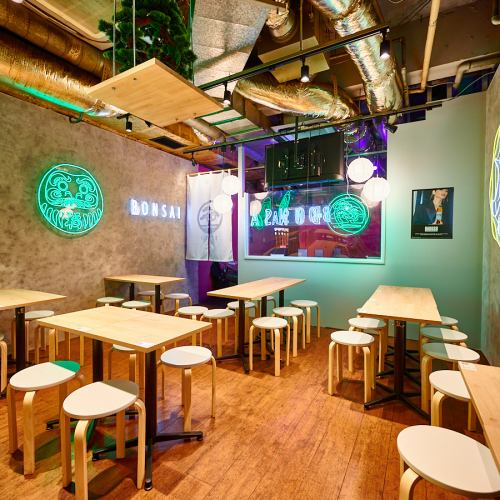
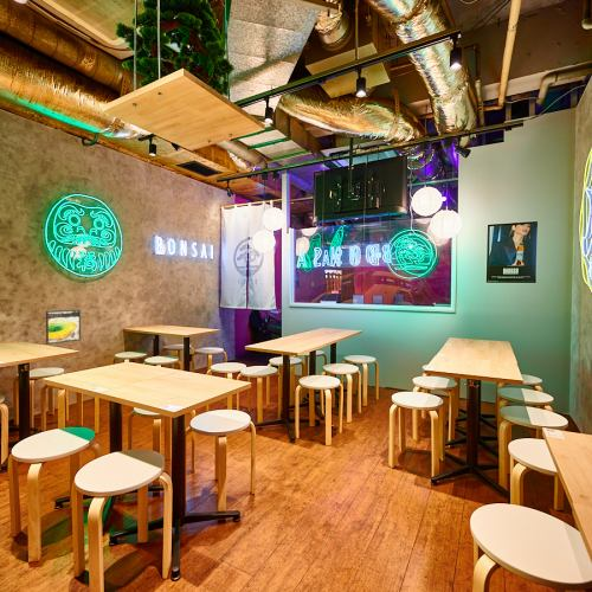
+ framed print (64, 326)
